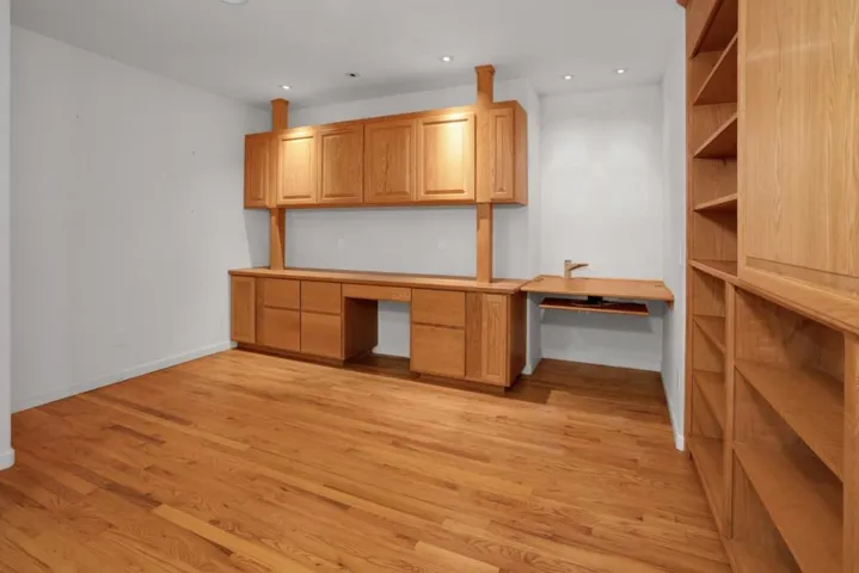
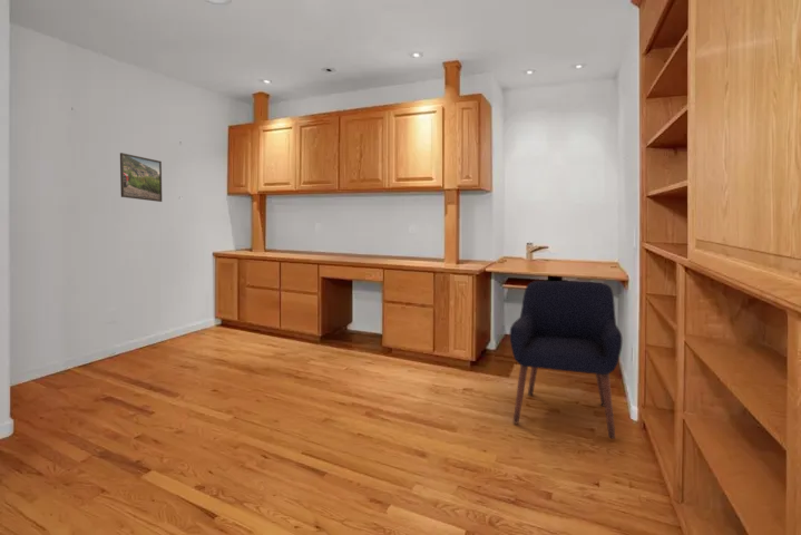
+ chair (565, 349)
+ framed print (141, 178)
